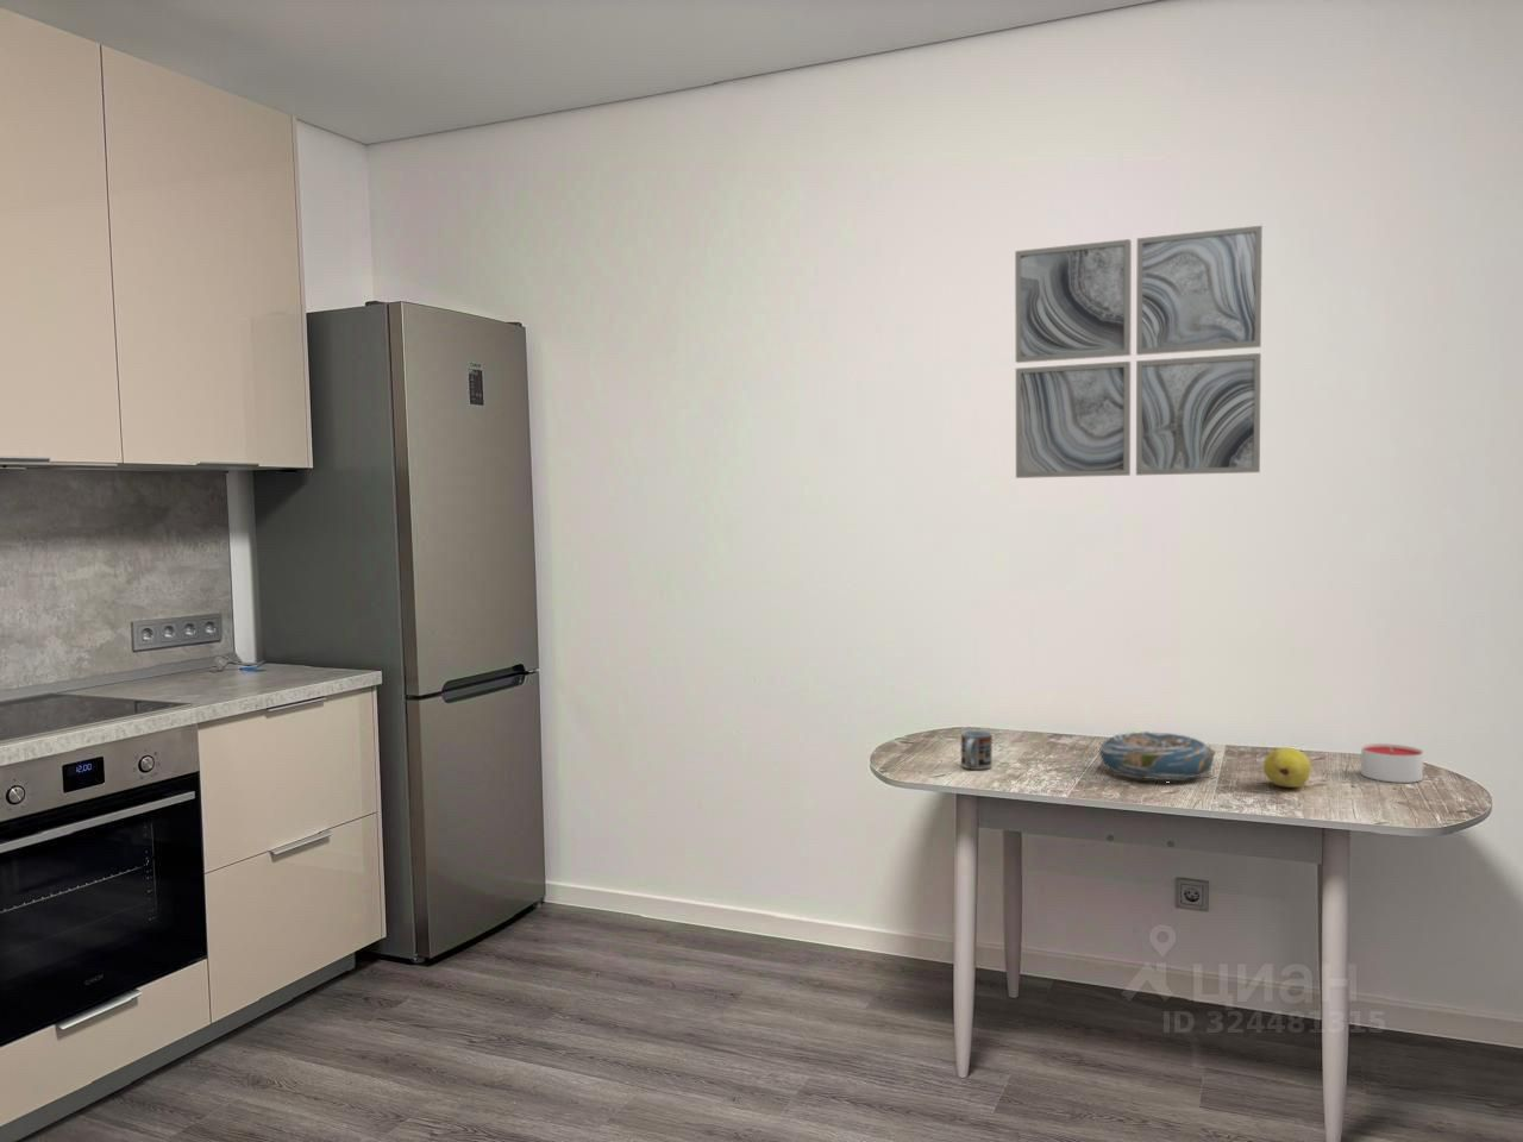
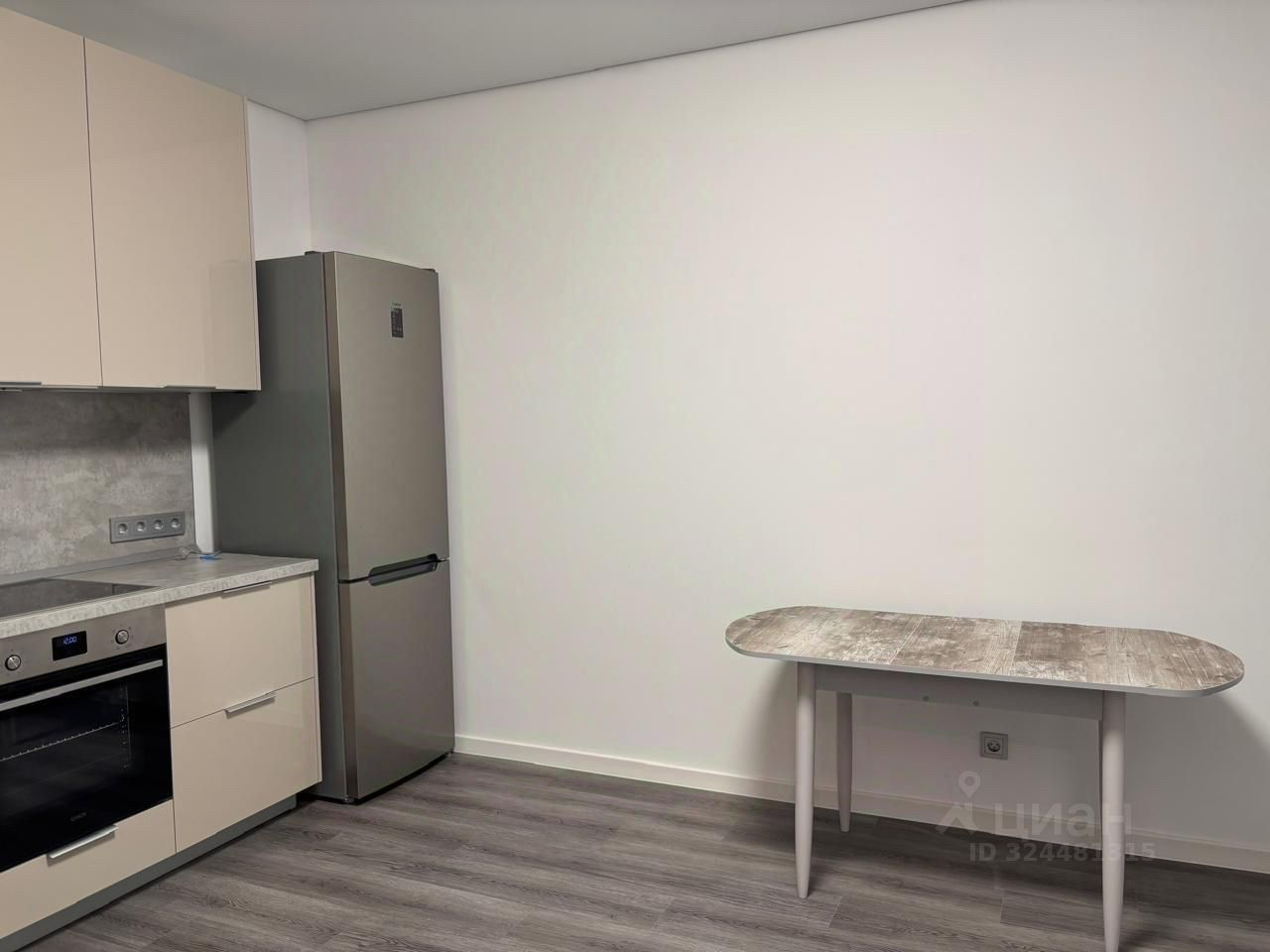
- decorative bowl (1155, 756)
- cup (975, 751)
- fruit (1287, 768)
- wall art (1137, 360)
- candle (1391, 762)
